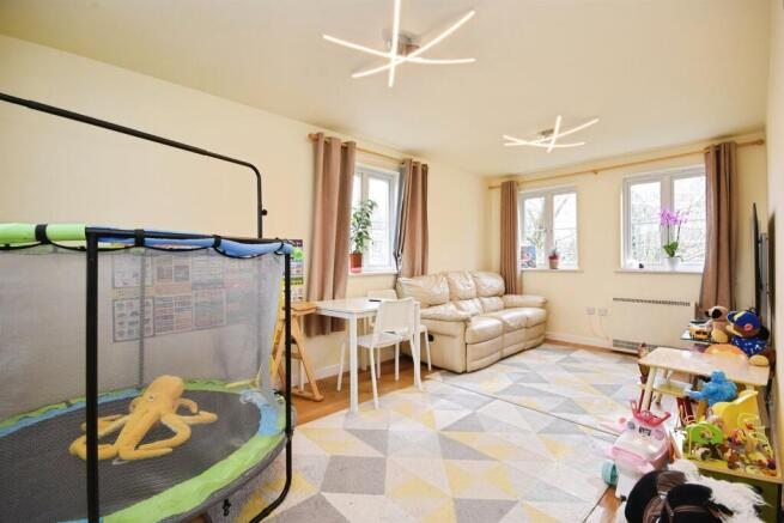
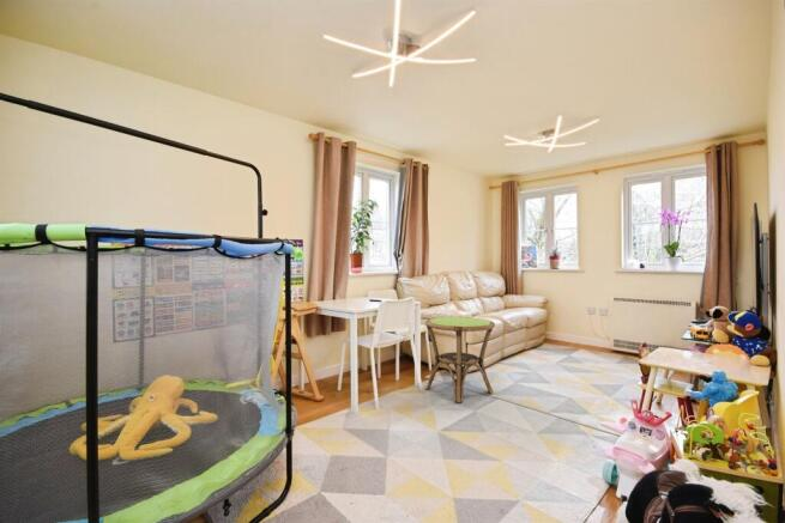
+ side table (459, 355)
